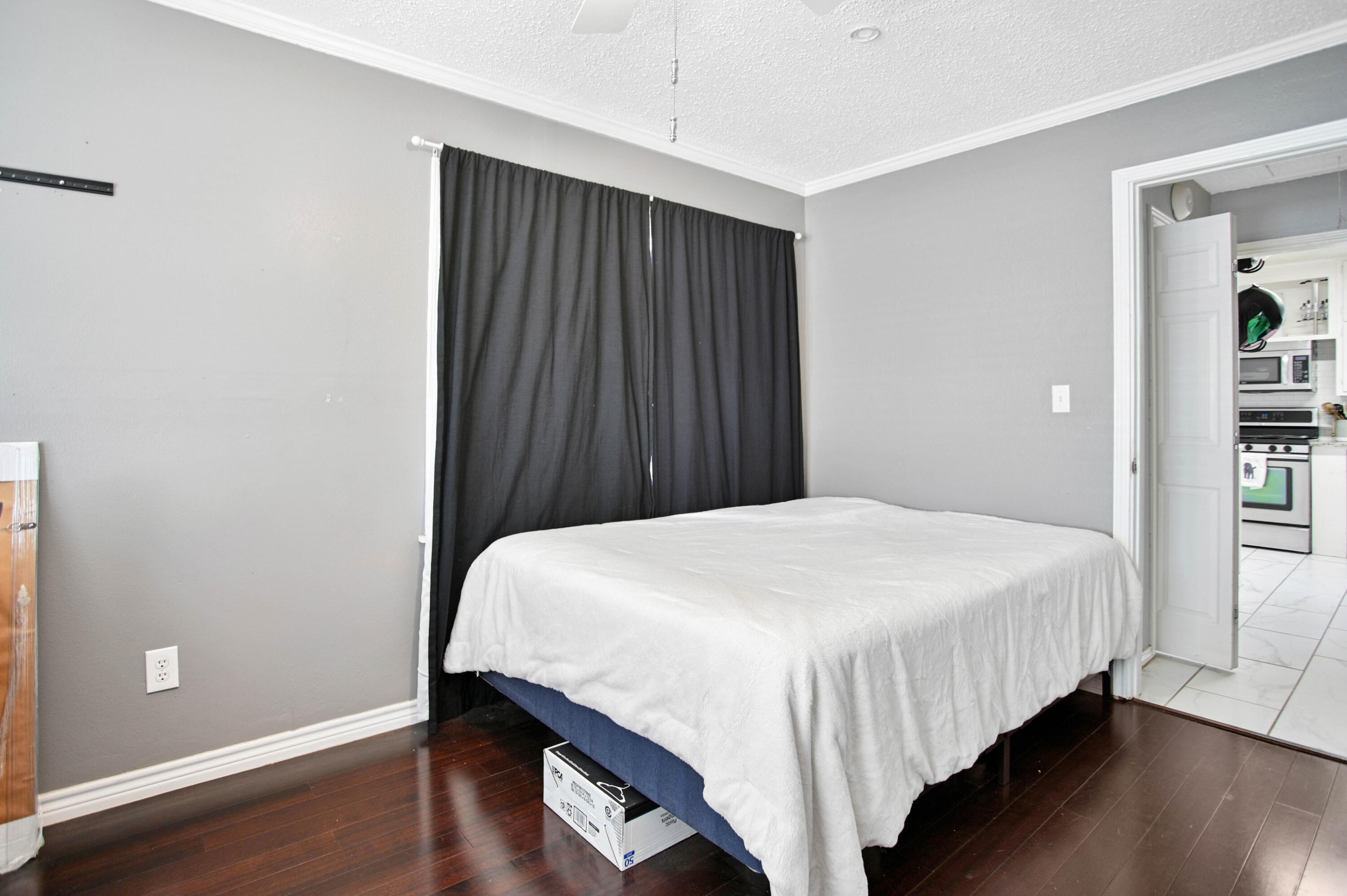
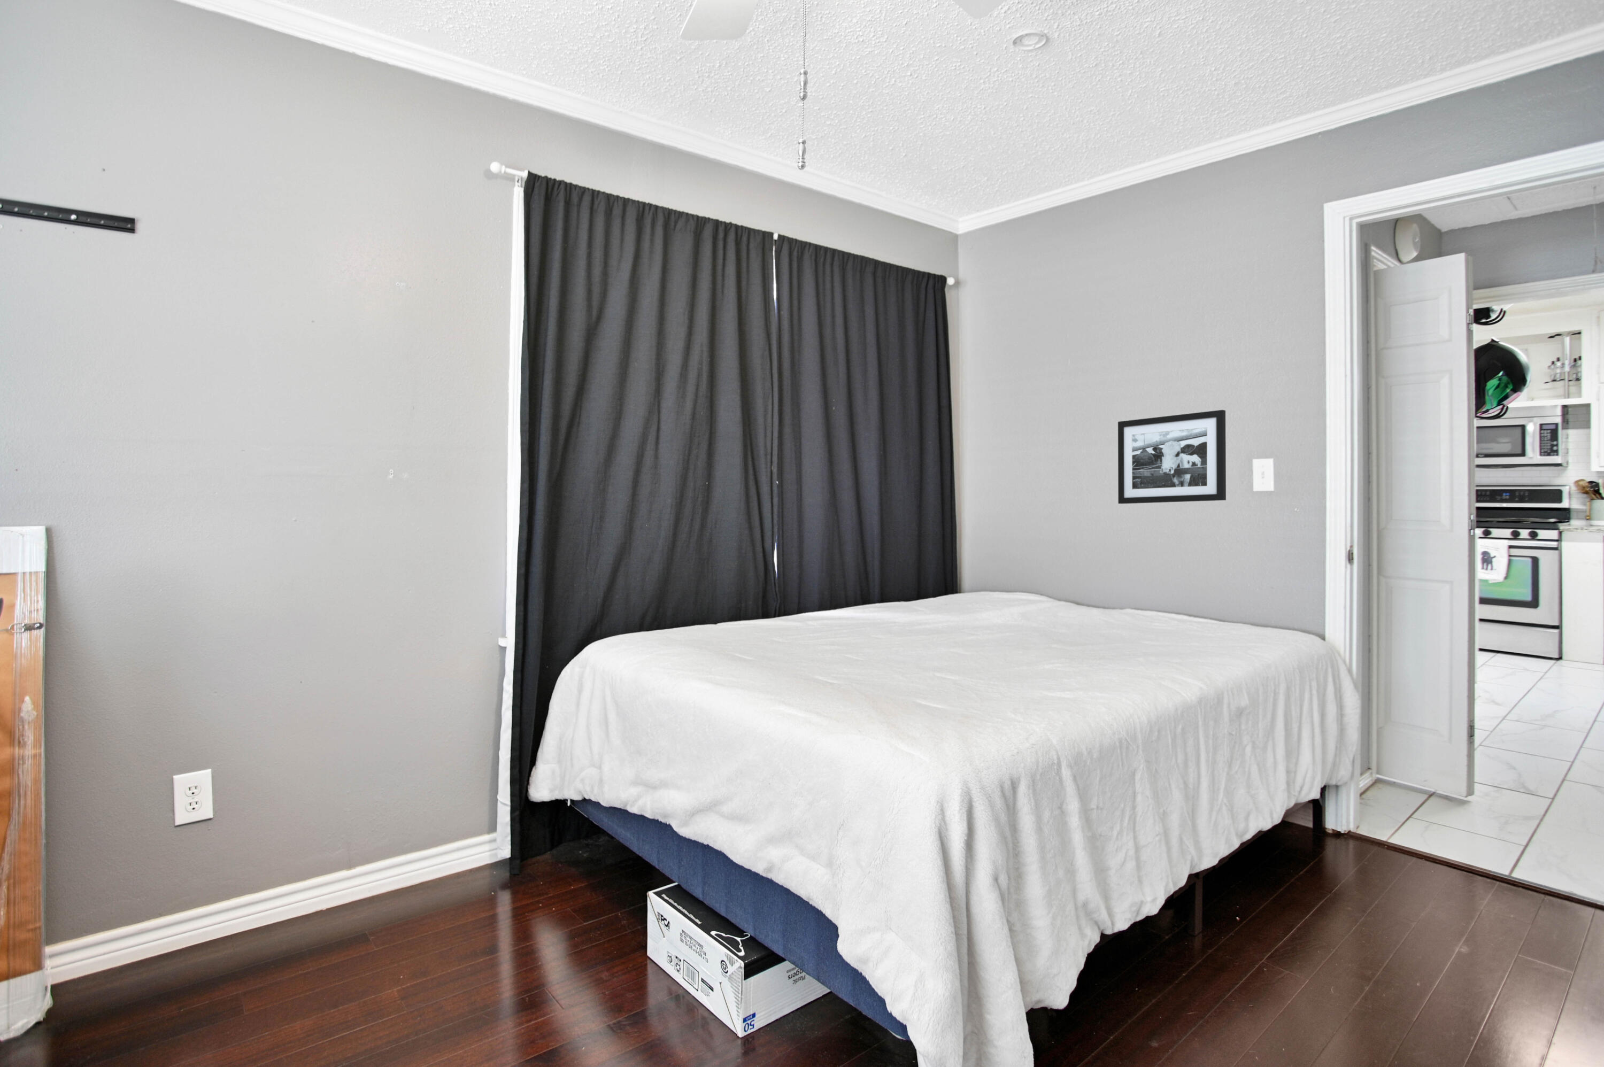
+ picture frame (1169, 458)
